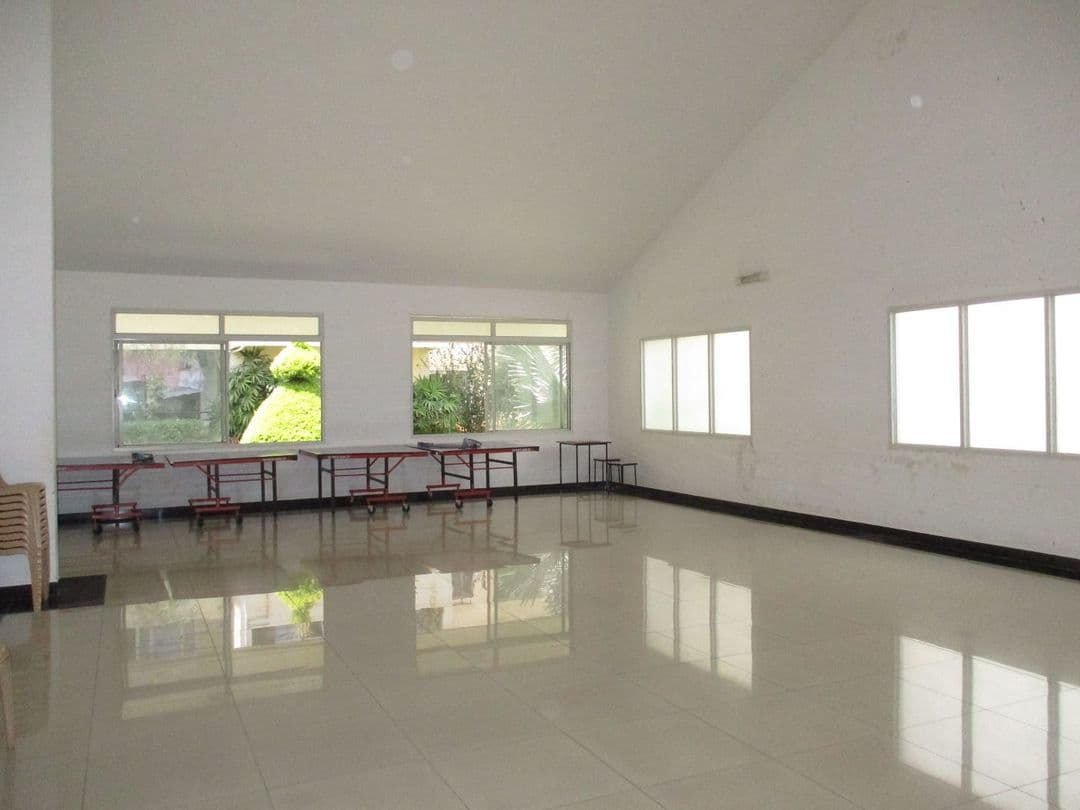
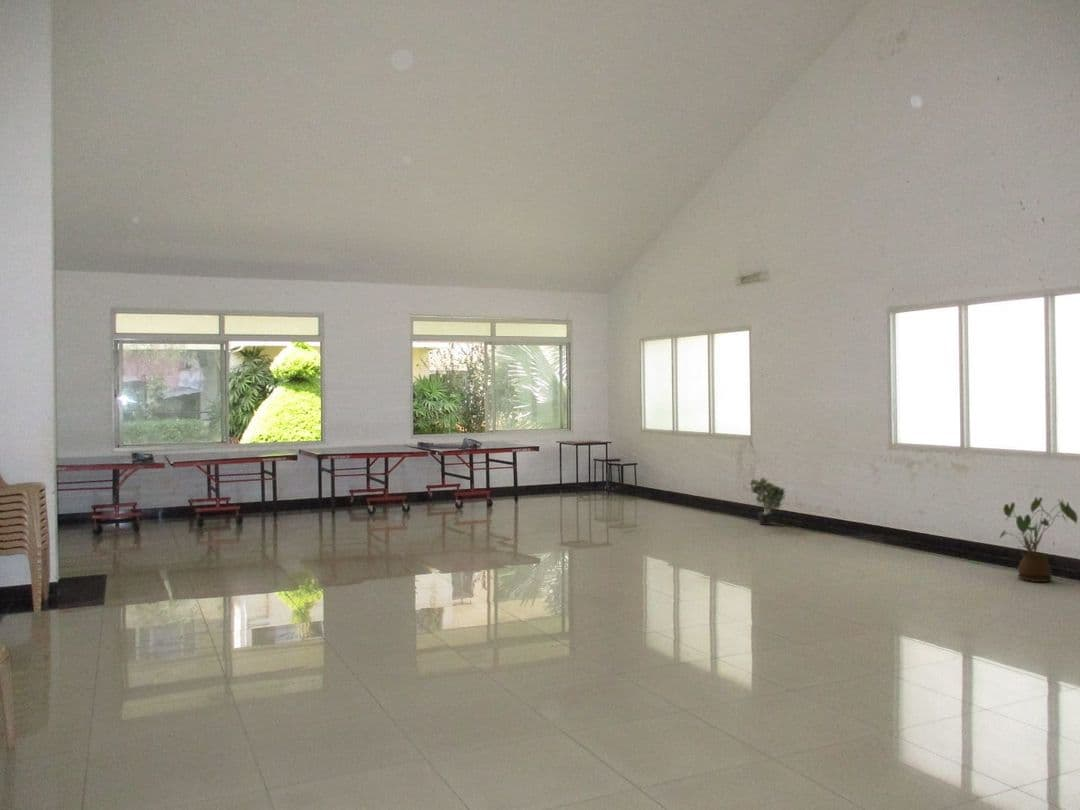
+ potted plant (764, 501)
+ house plant (1036, 539)
